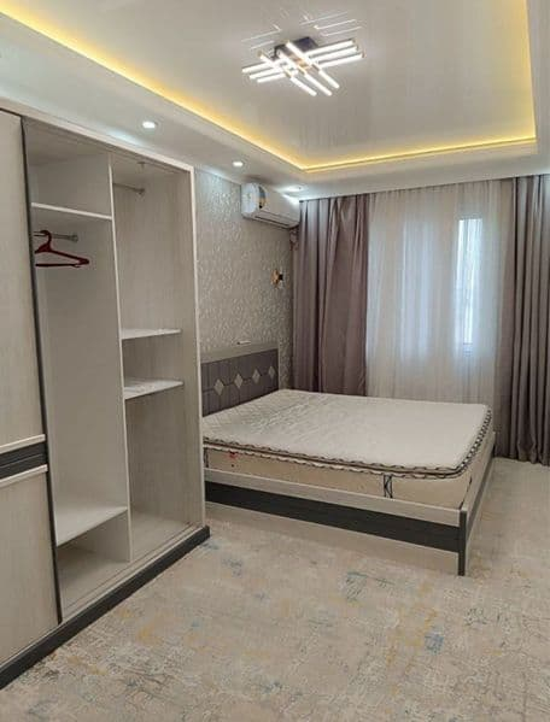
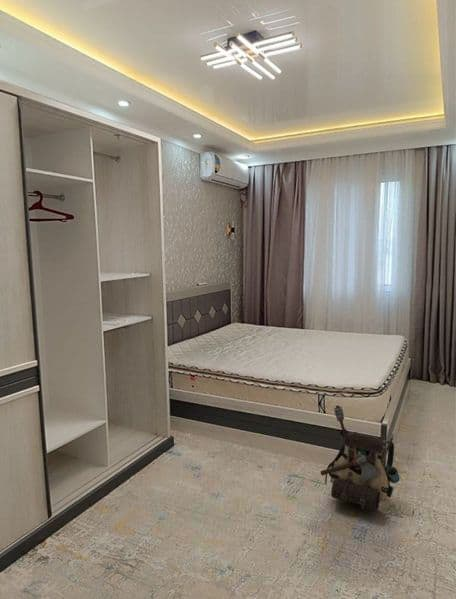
+ backpack (362, 453)
